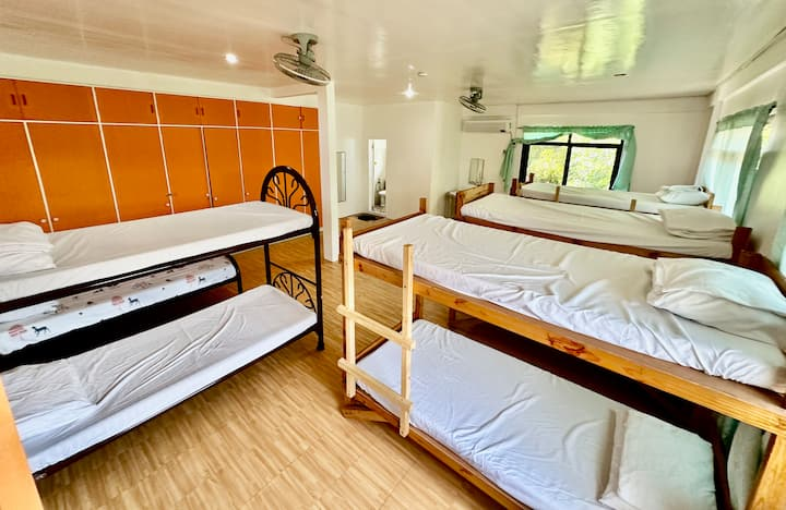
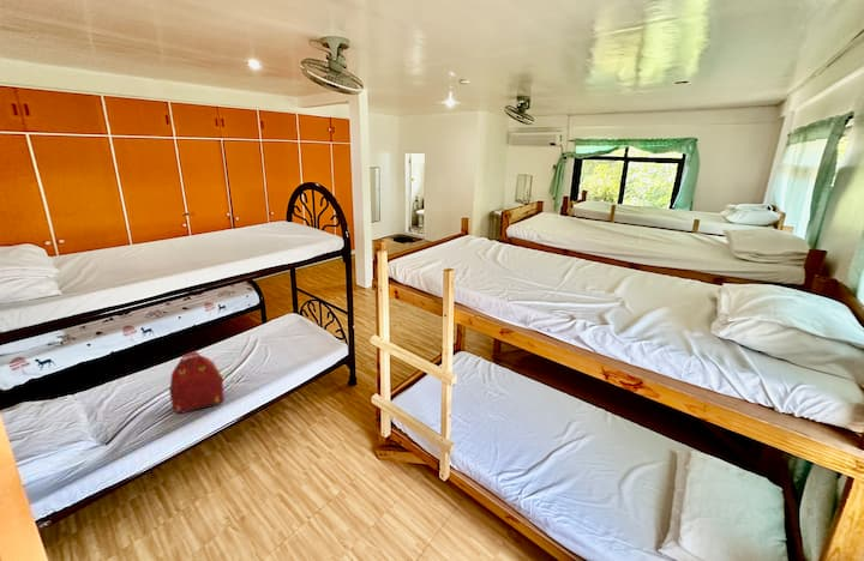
+ backpack (196, 375)
